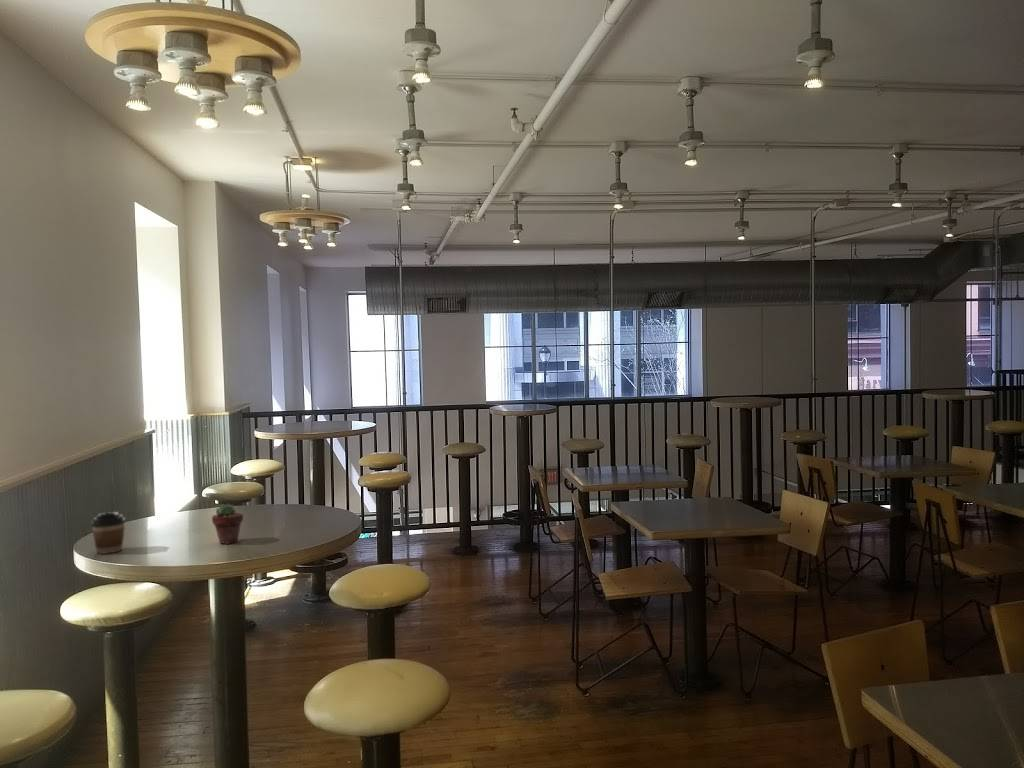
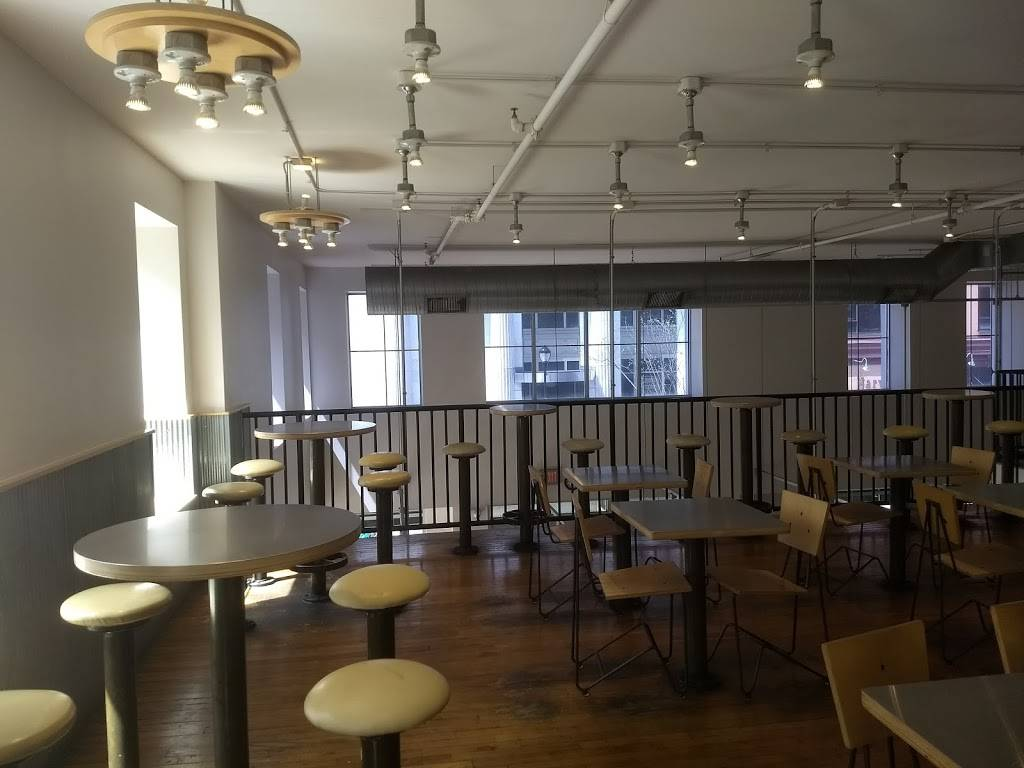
- coffee cup (108, 531)
- potted succulent (227, 522)
